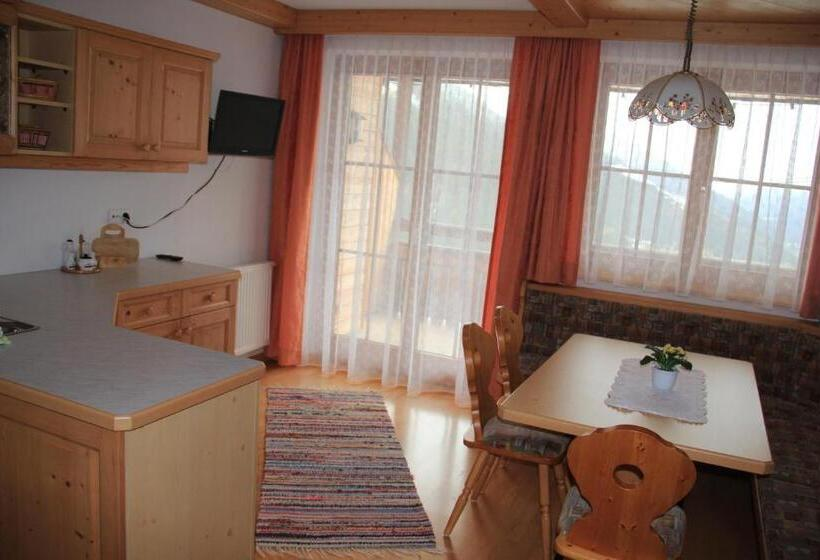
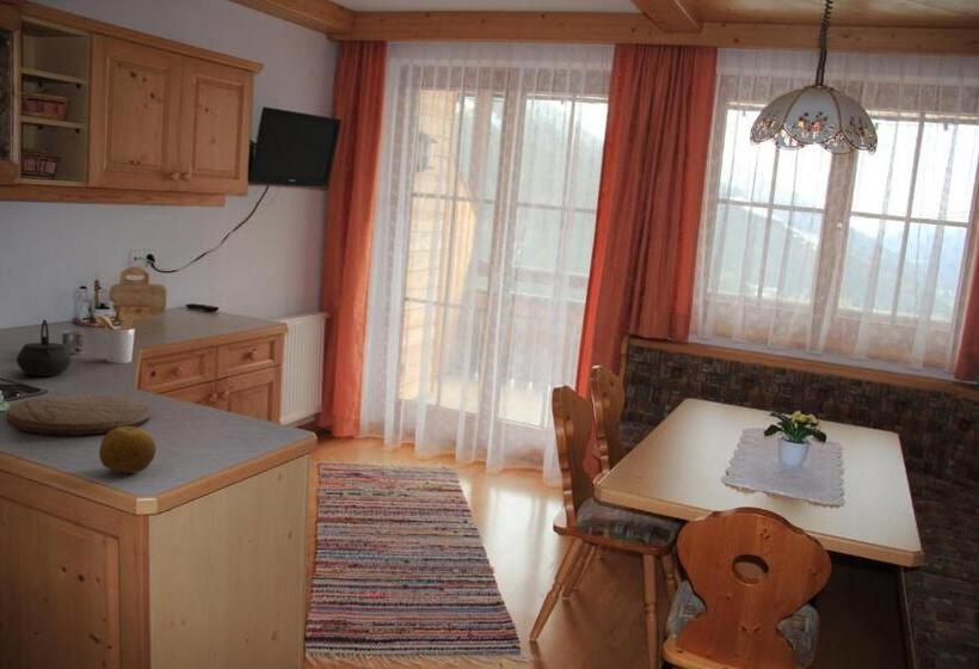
+ fruit (128, 449)
+ cutting board (80, 413)
+ utensil holder (113, 337)
+ kettle (43, 346)
+ cup (72, 343)
